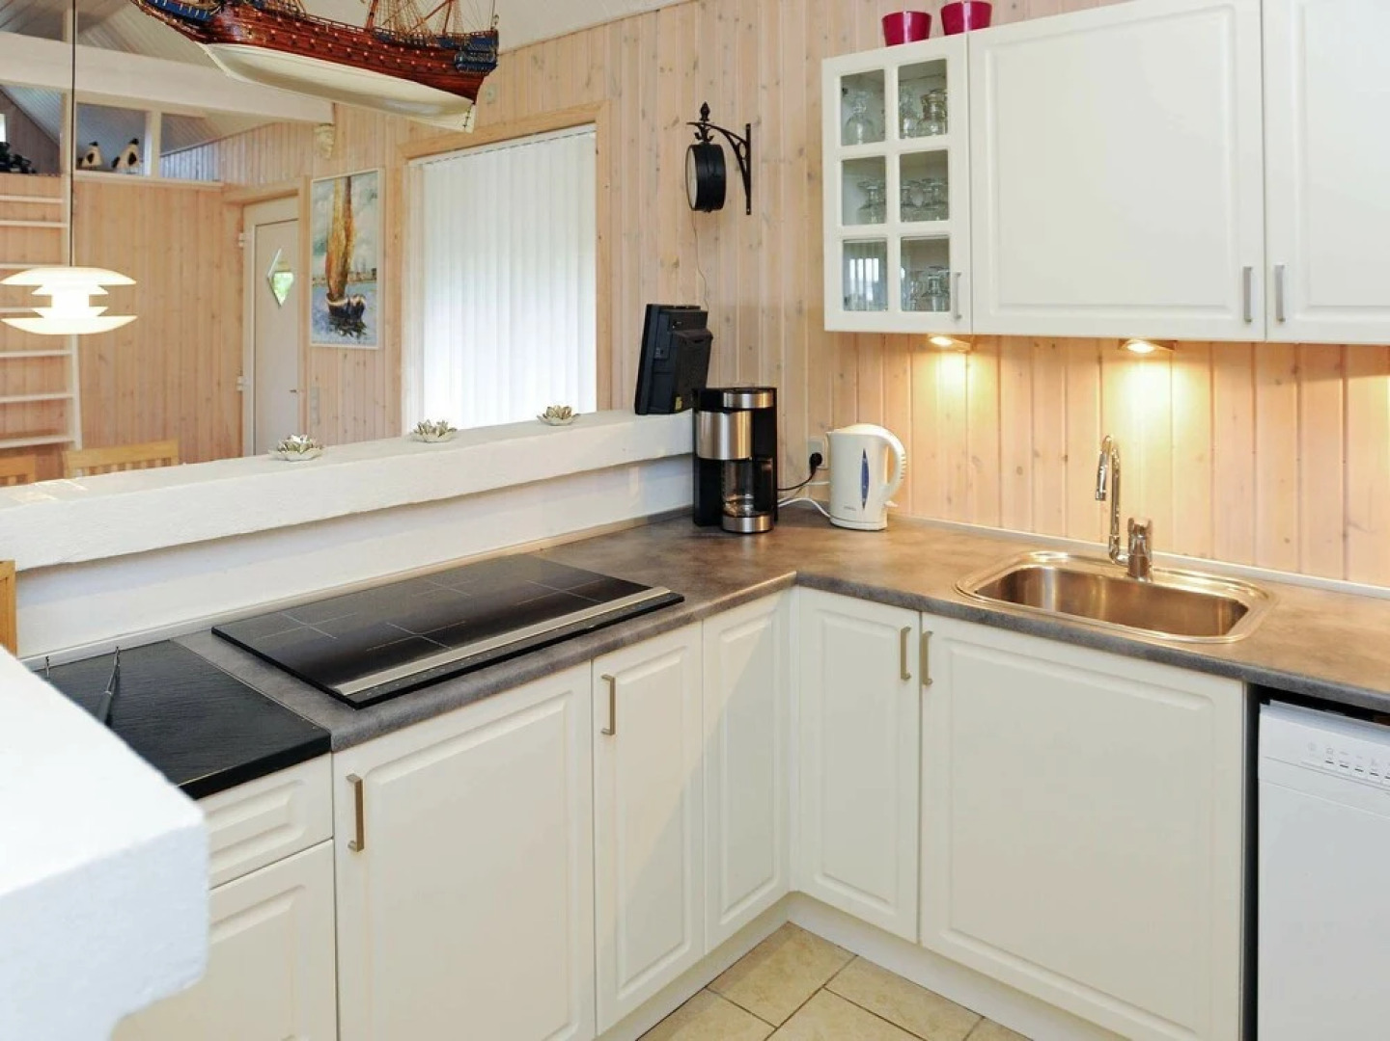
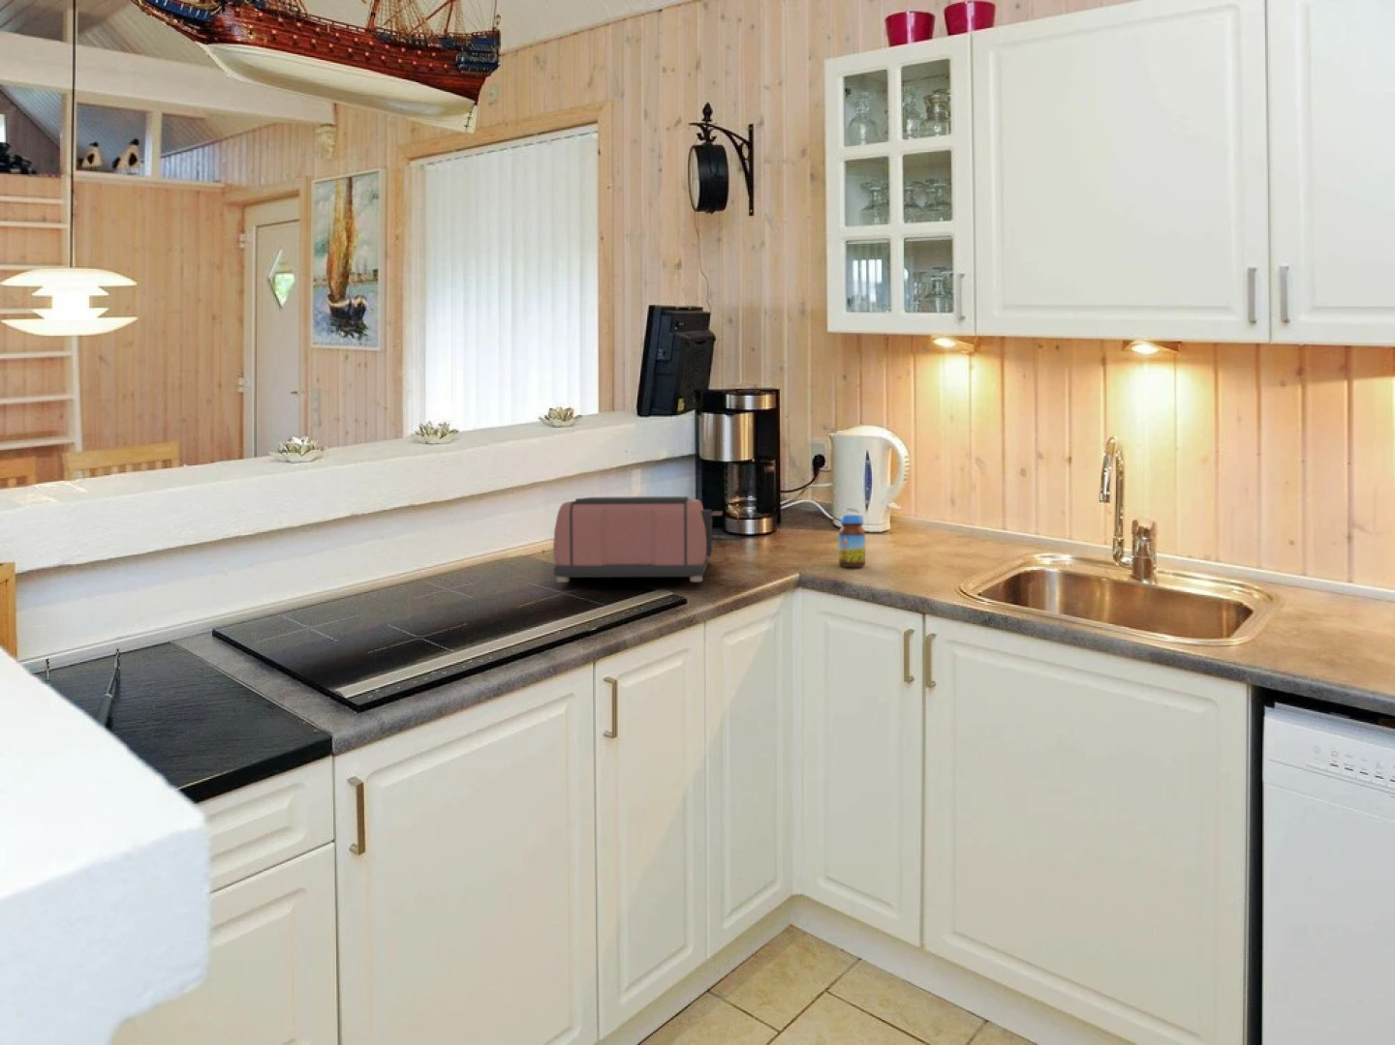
+ jar (851, 540)
+ toaster (643, 536)
